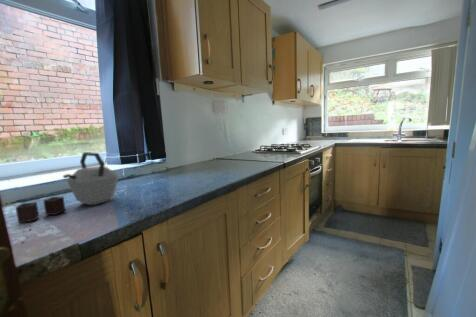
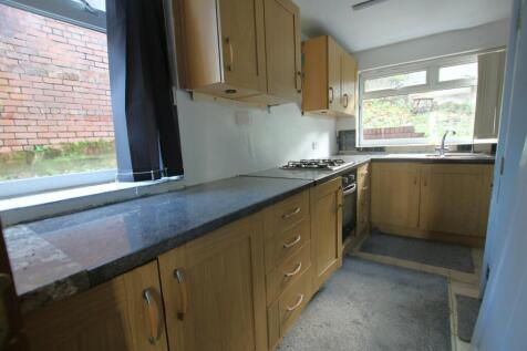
- kettle (69, 182)
